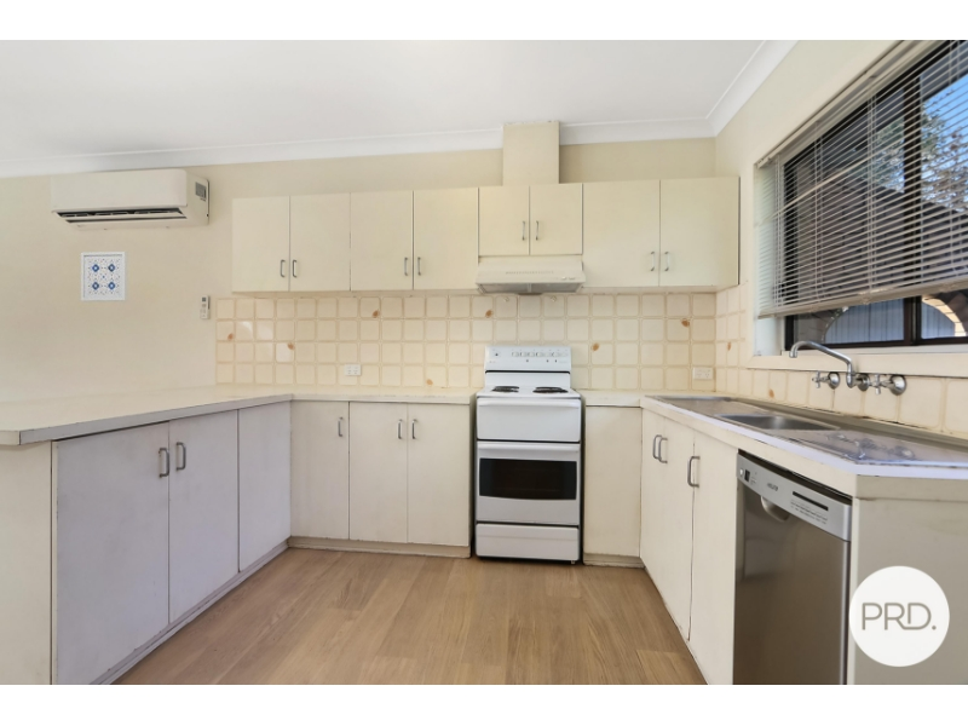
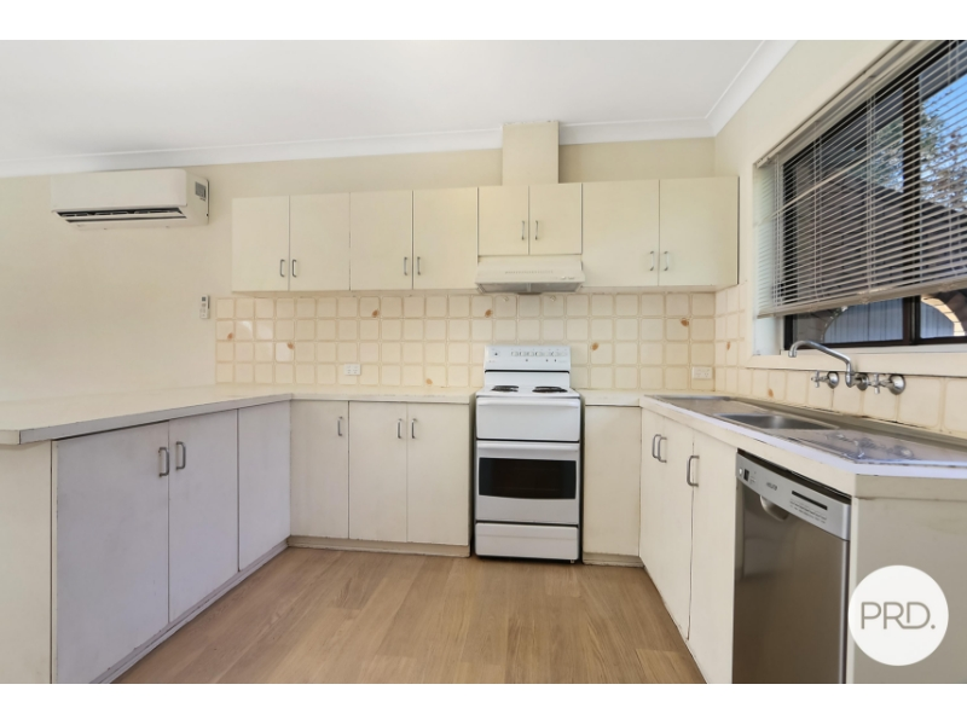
- wall art (104, 276)
